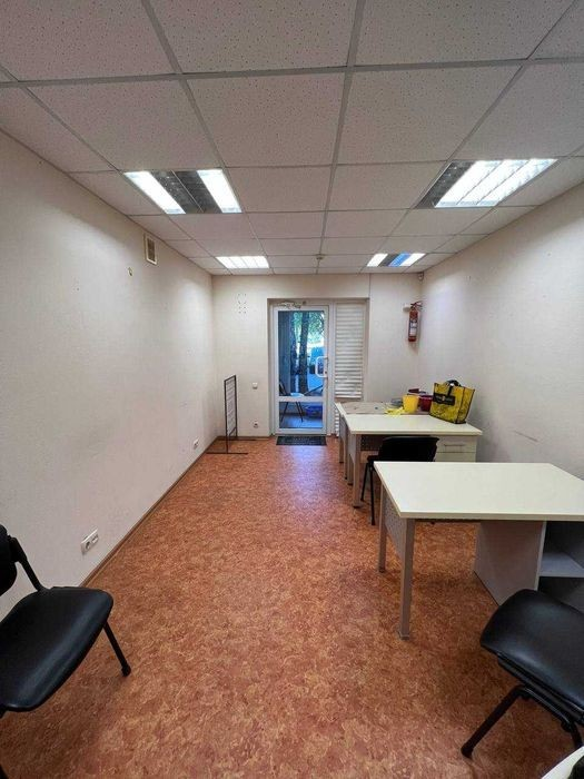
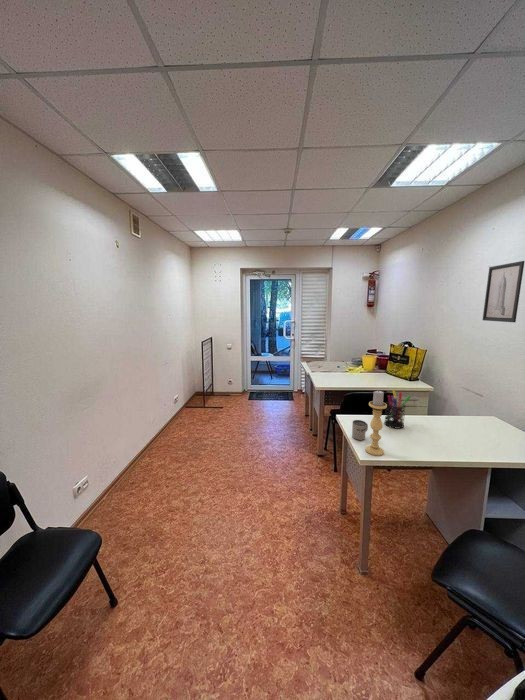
+ pen holder (397, 407)
+ mug (360, 429)
+ wall art (501, 293)
+ candle holder (376, 421)
